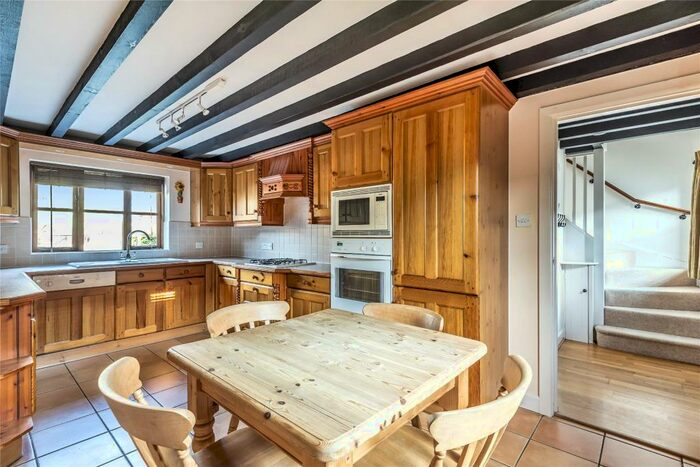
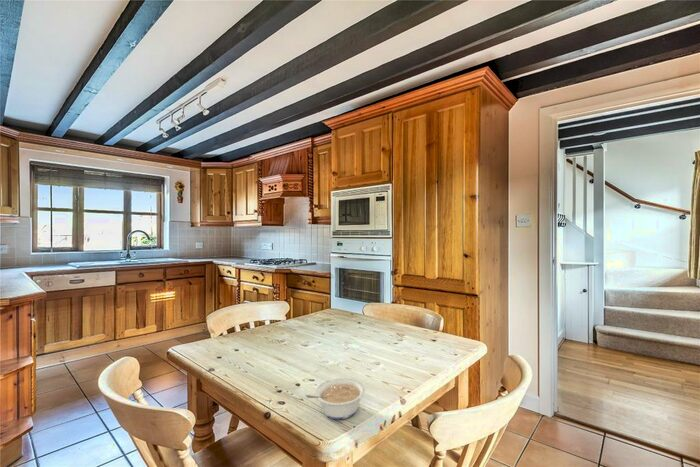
+ legume (339, 398)
